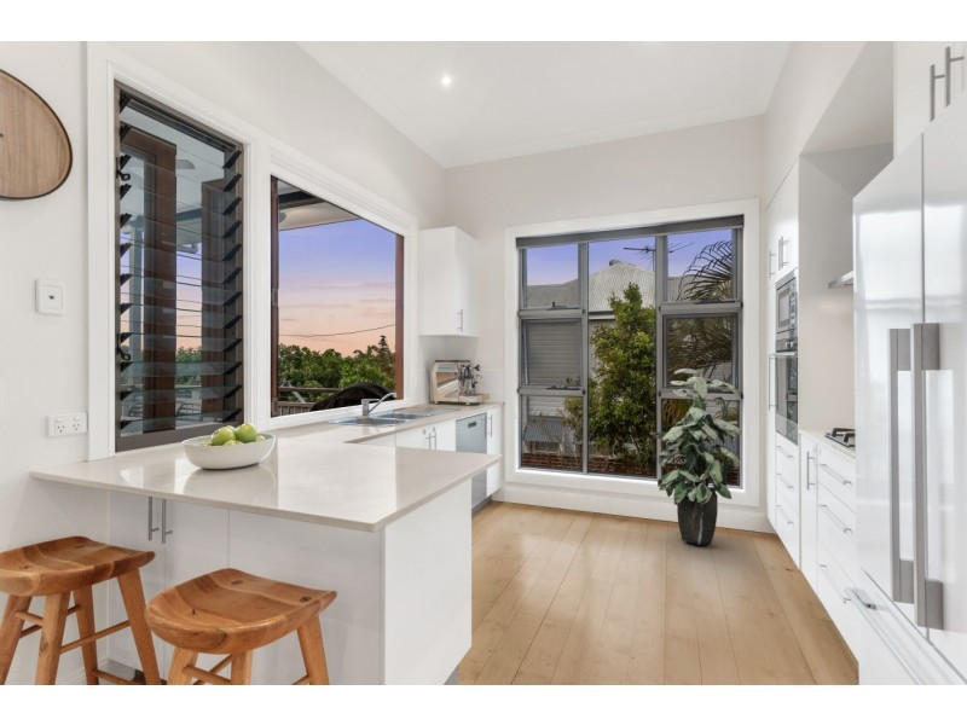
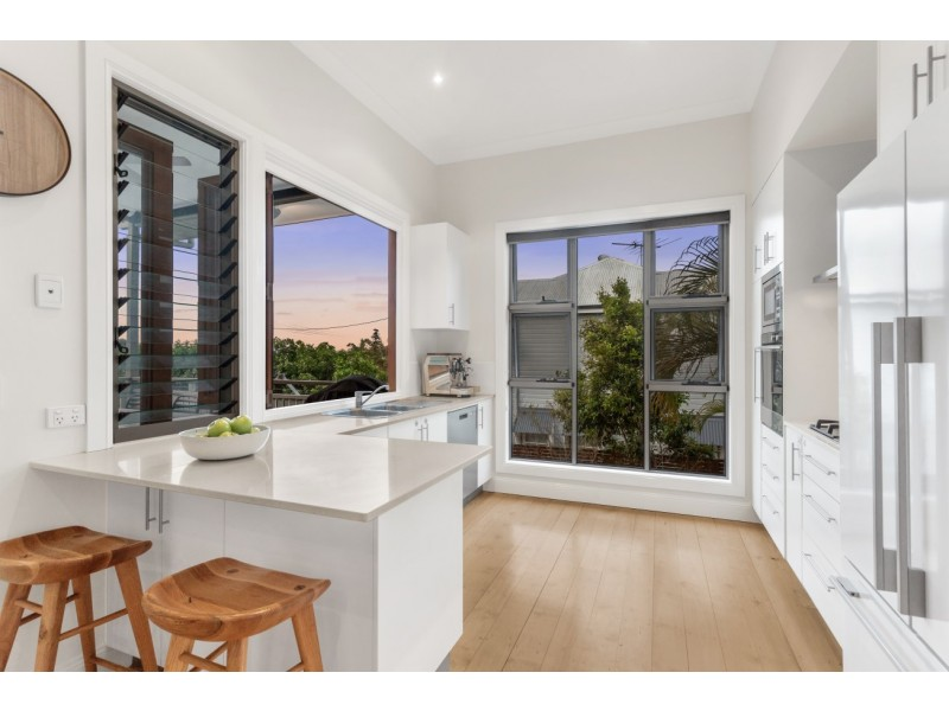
- indoor plant (694, 453)
